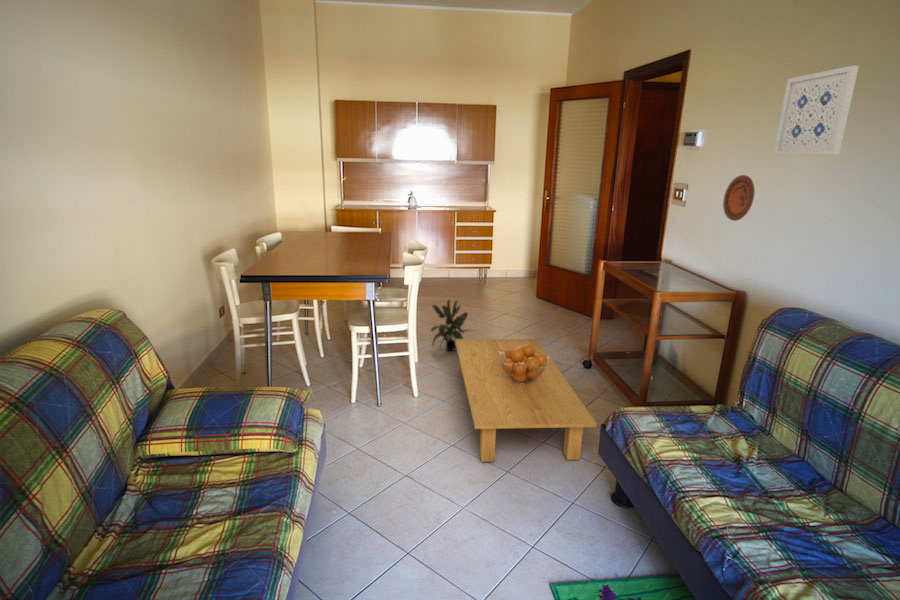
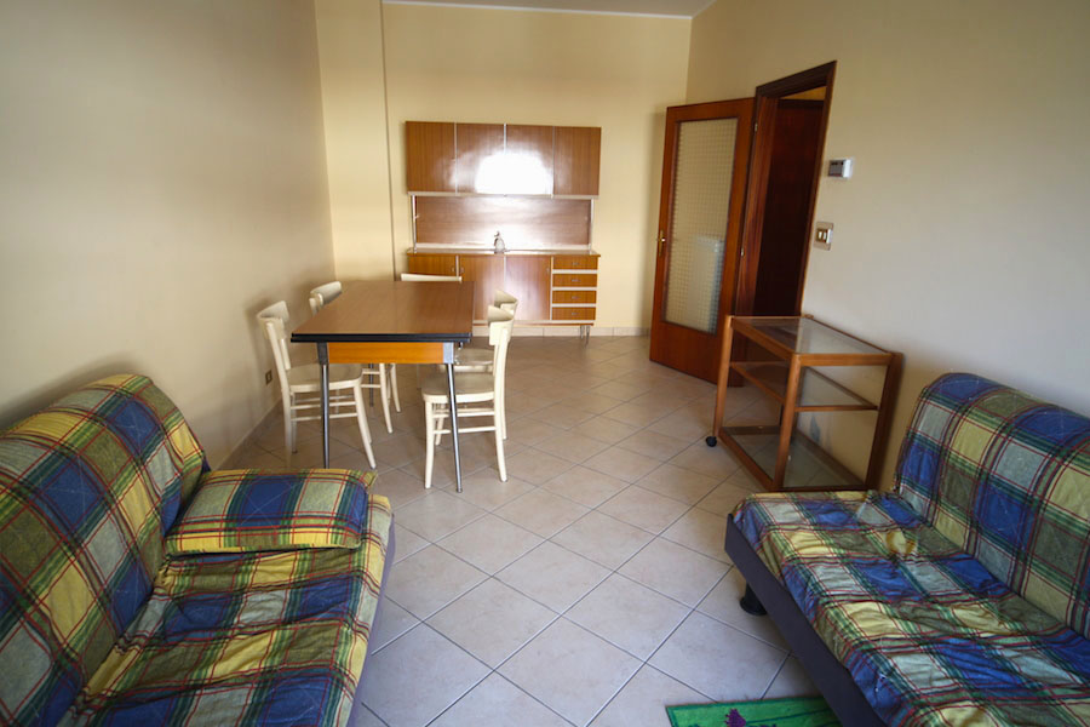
- wall art (811, 114)
- fruit basket (523, 363)
- decorative plate (739, 198)
- coffee table (511, 391)
- potted plant (450, 326)
